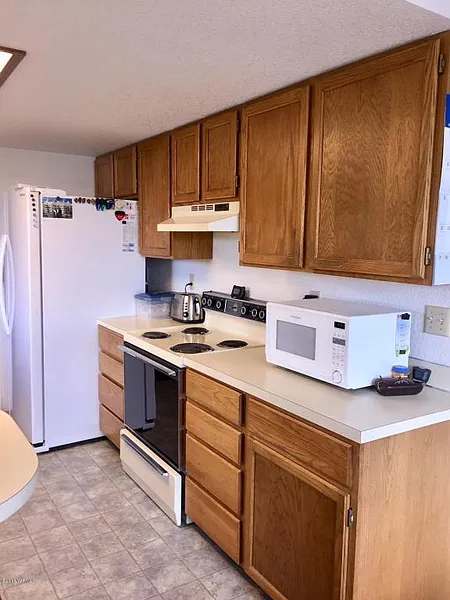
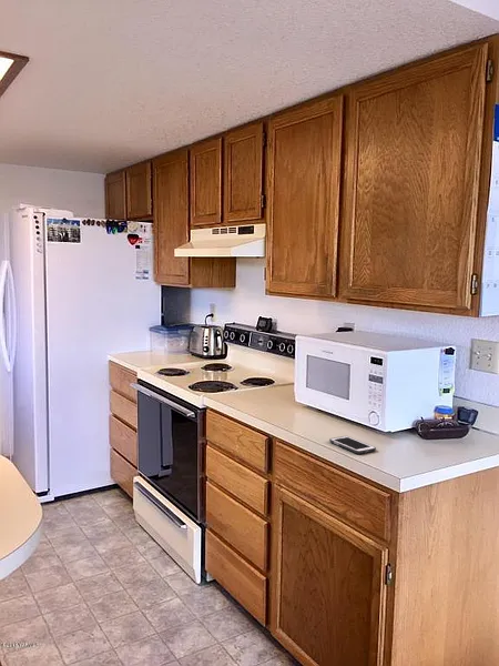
+ cell phone (352, 444)
